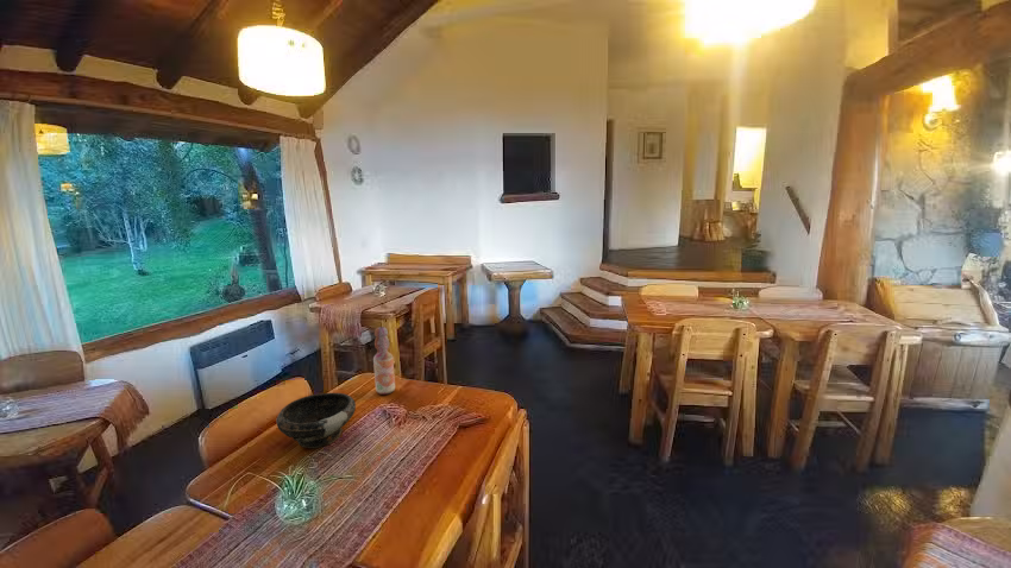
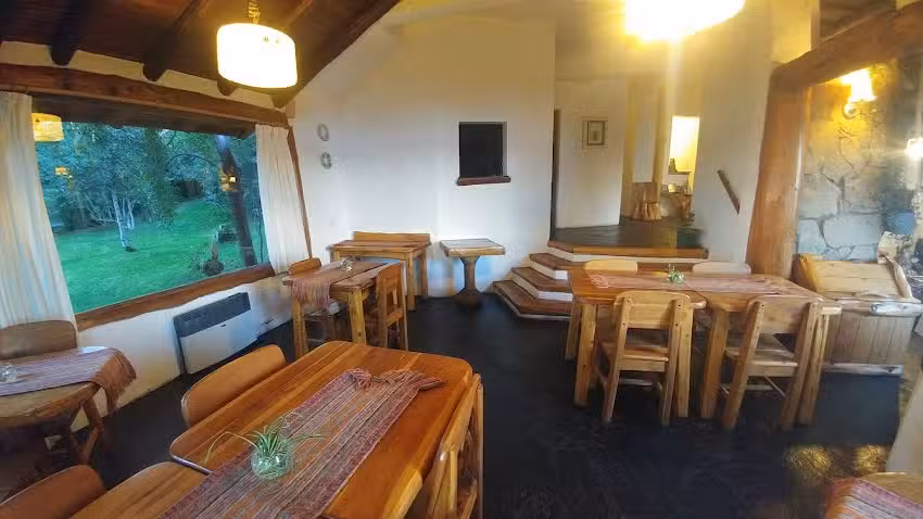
- bowl (318, 421)
- bottle (383, 359)
